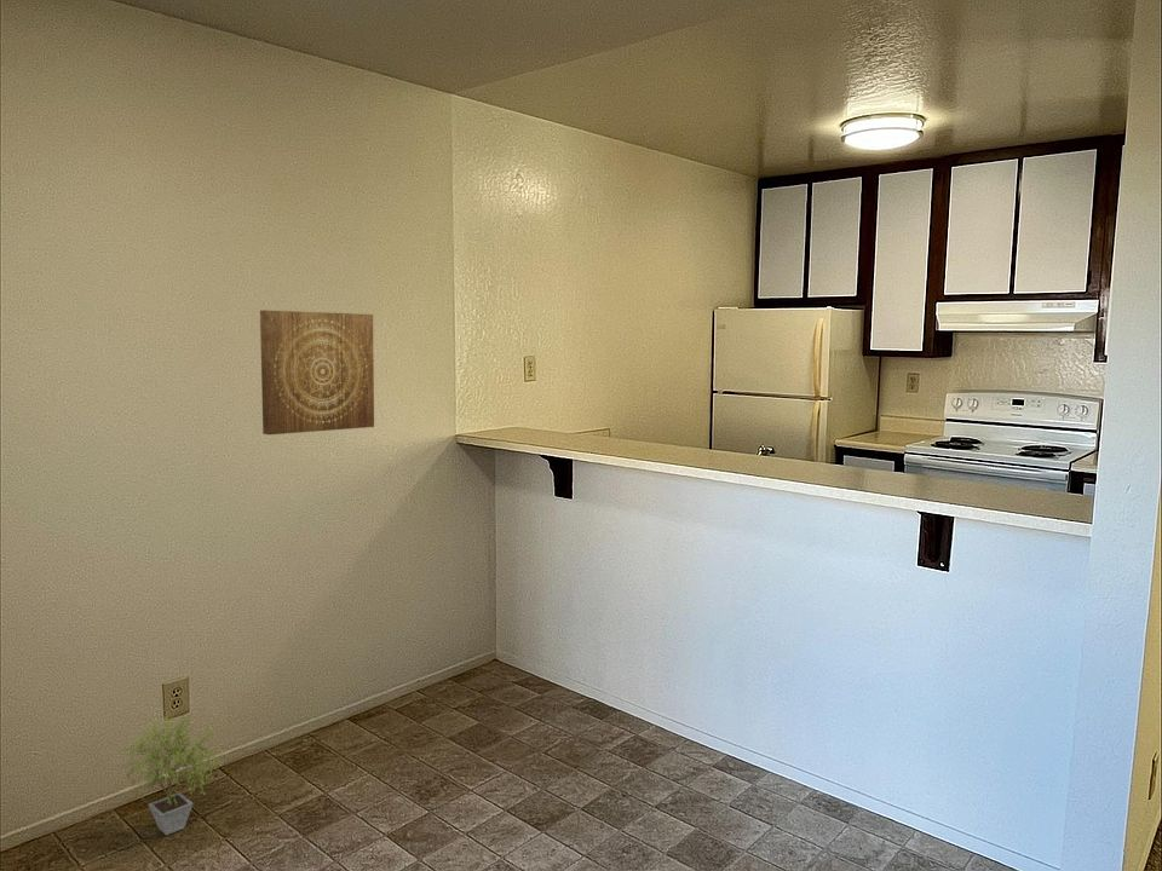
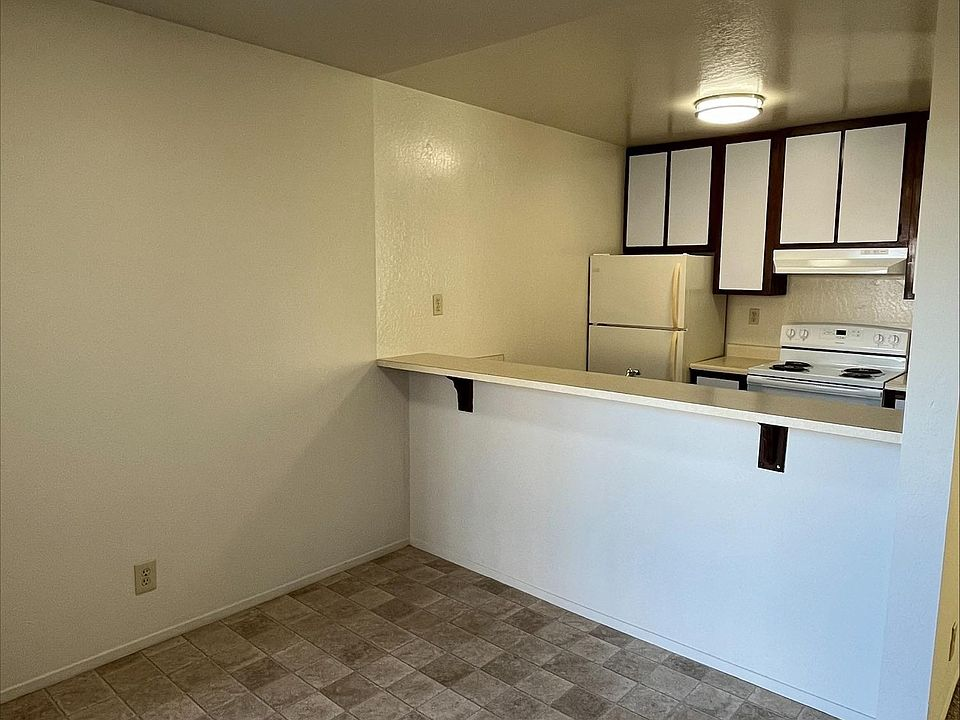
- potted plant (172, 766)
- wall art (320, 371)
